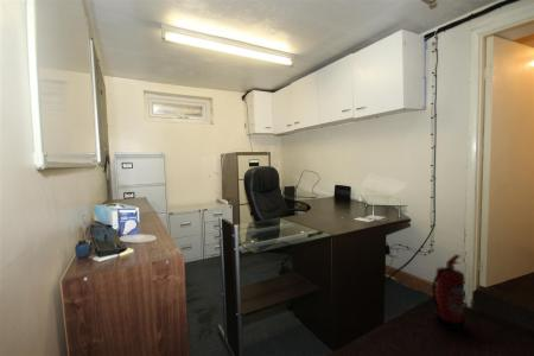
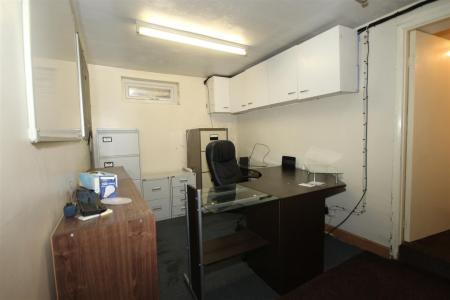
- fire extinguisher (445, 292)
